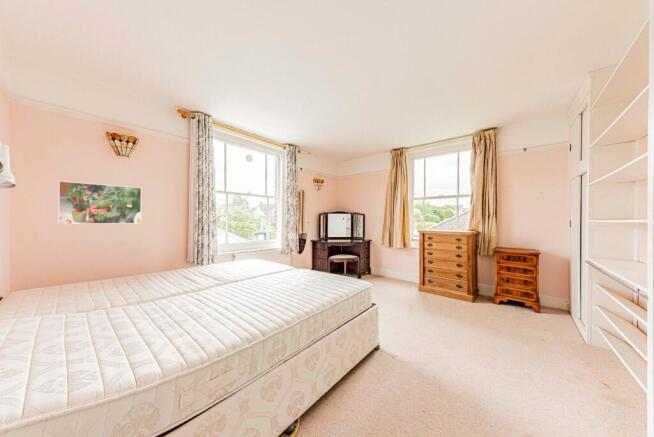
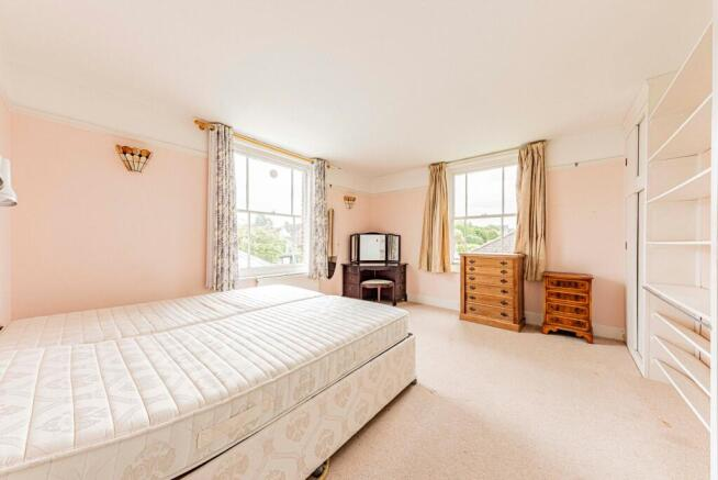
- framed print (103, 204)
